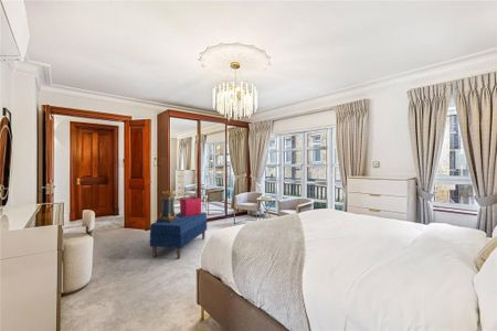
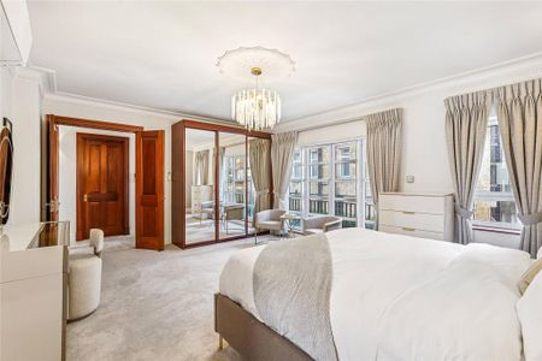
- pedestal (167, 205)
- bench (181, 232)
- storage bin (190, 205)
